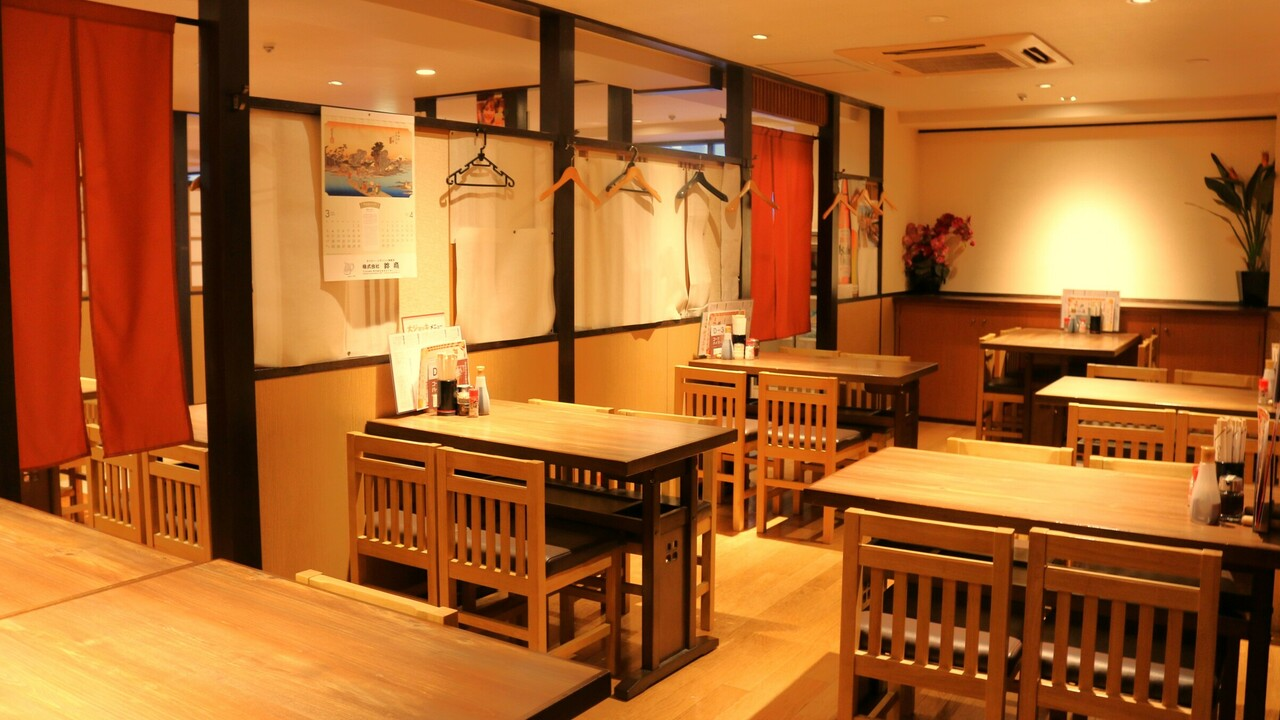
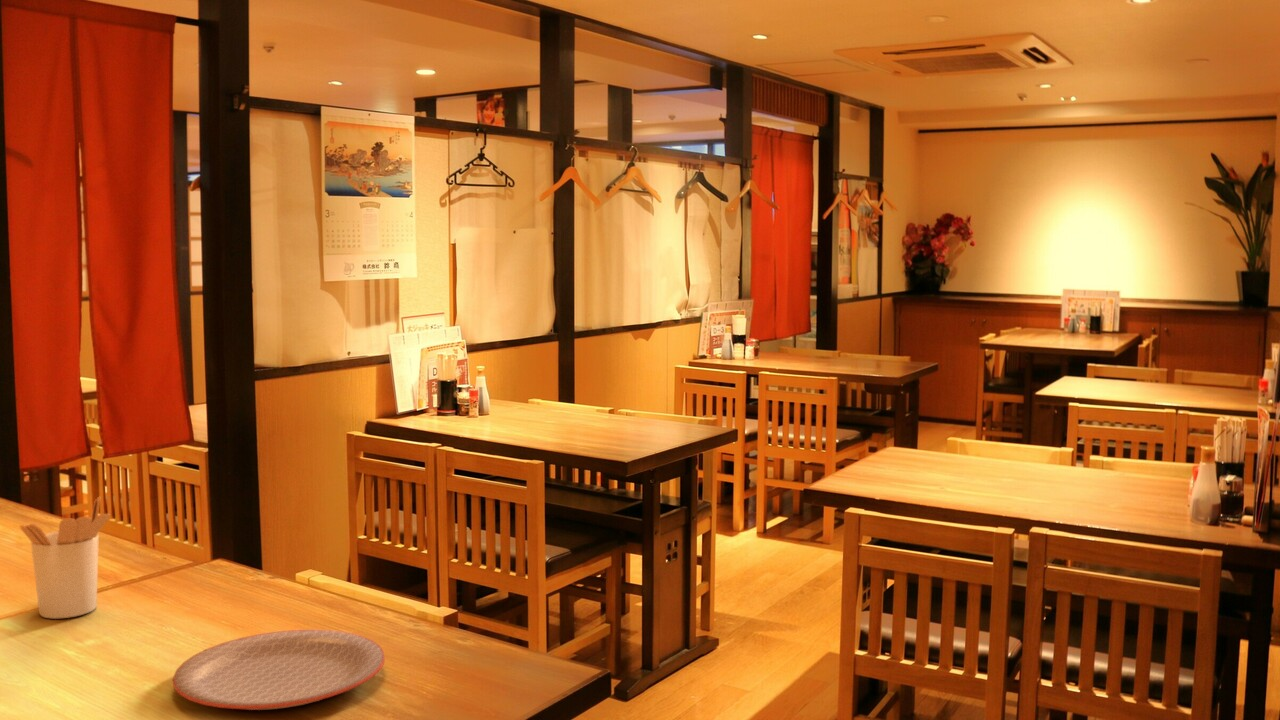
+ plate (282, 671)
+ utensil holder (72, 559)
